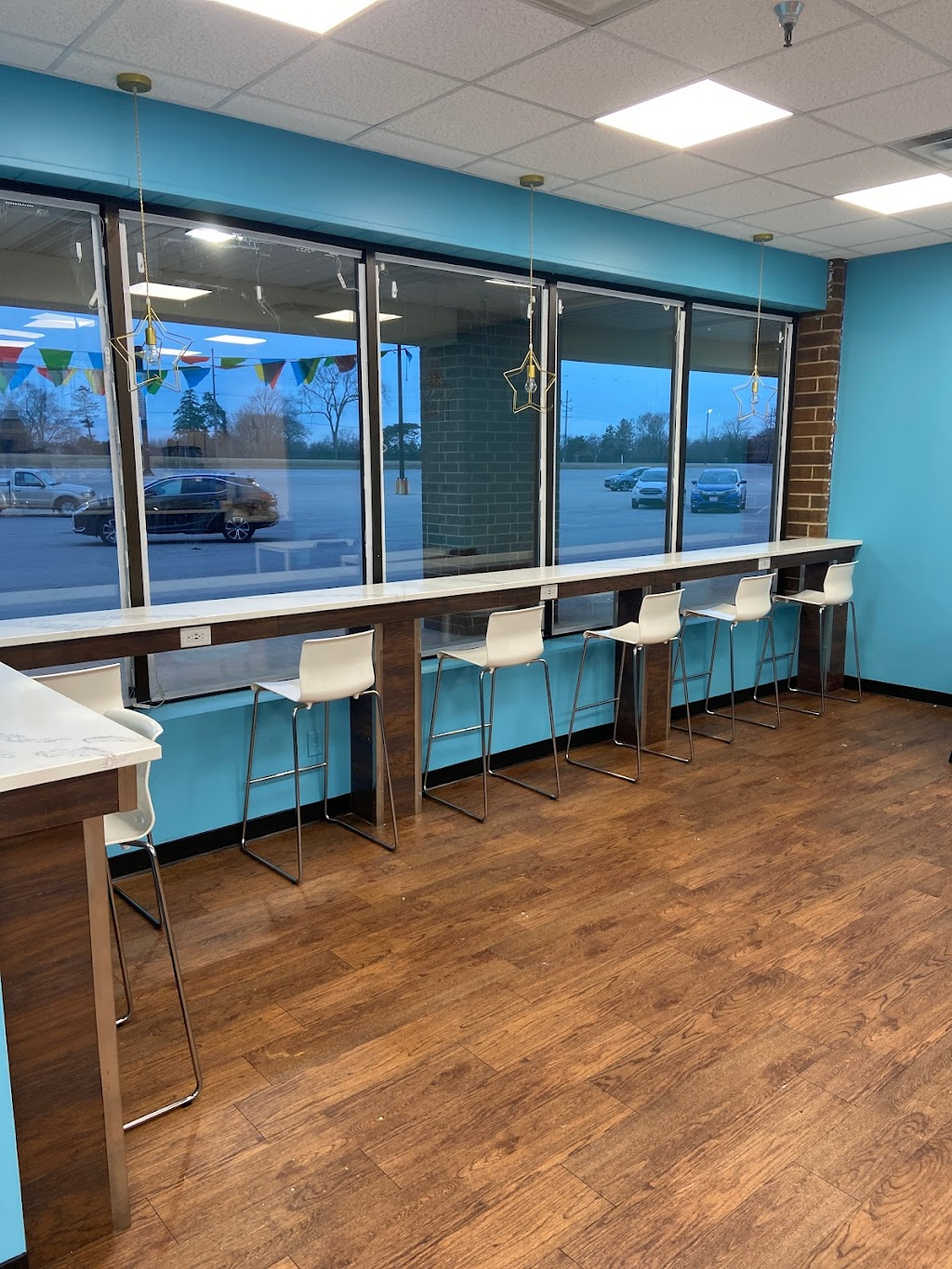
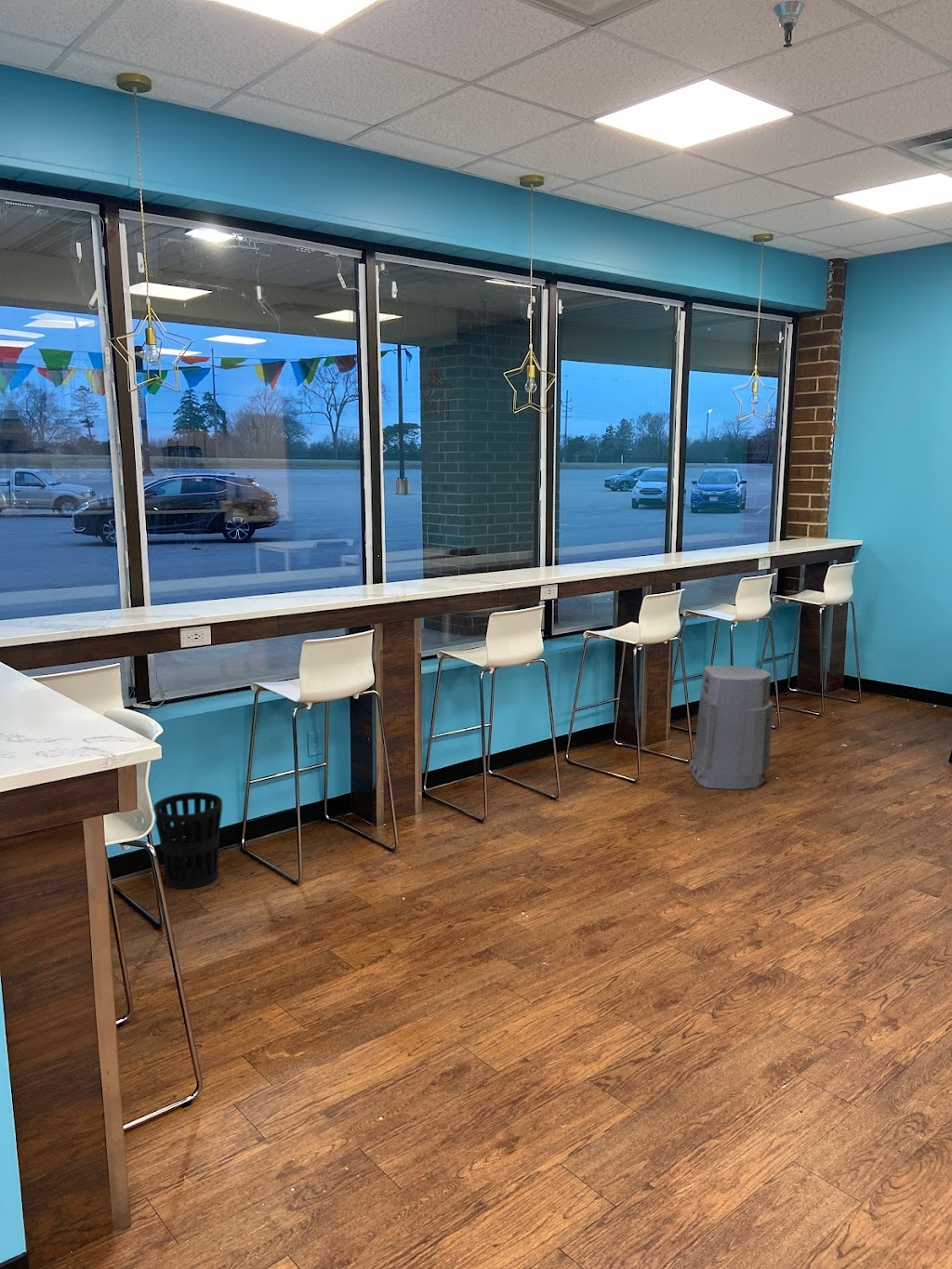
+ wastebasket (190, 840)
+ air purifier (733, 725)
